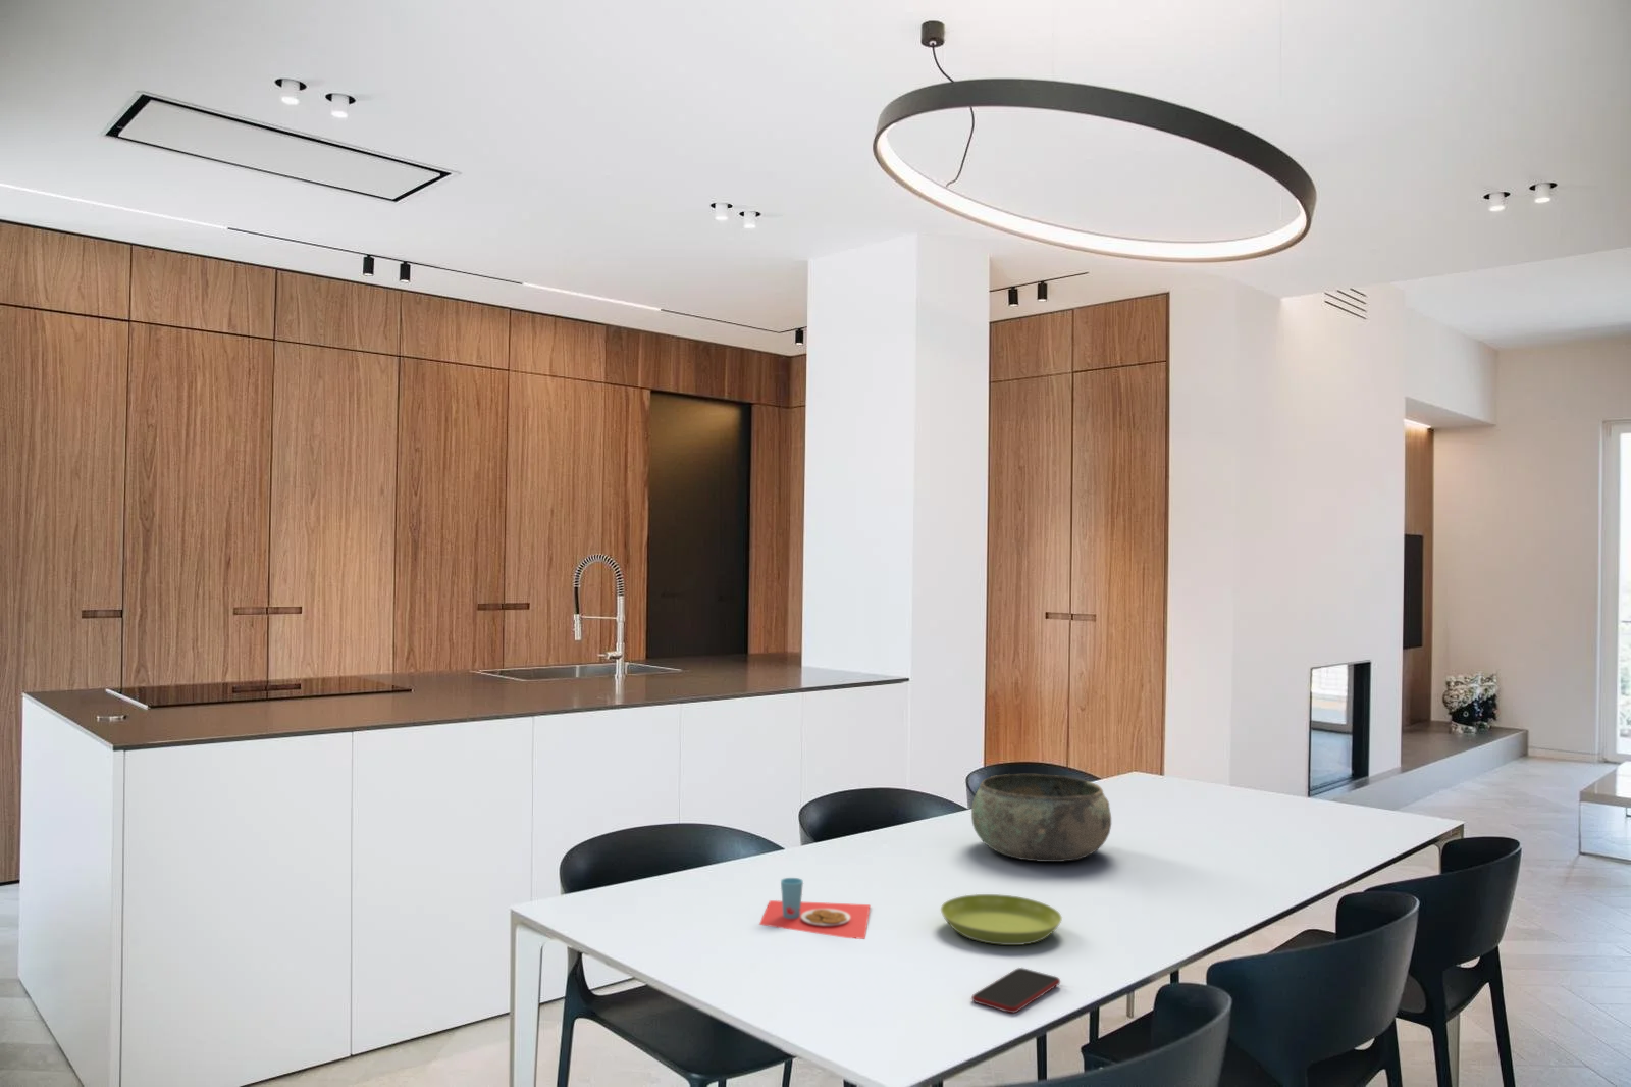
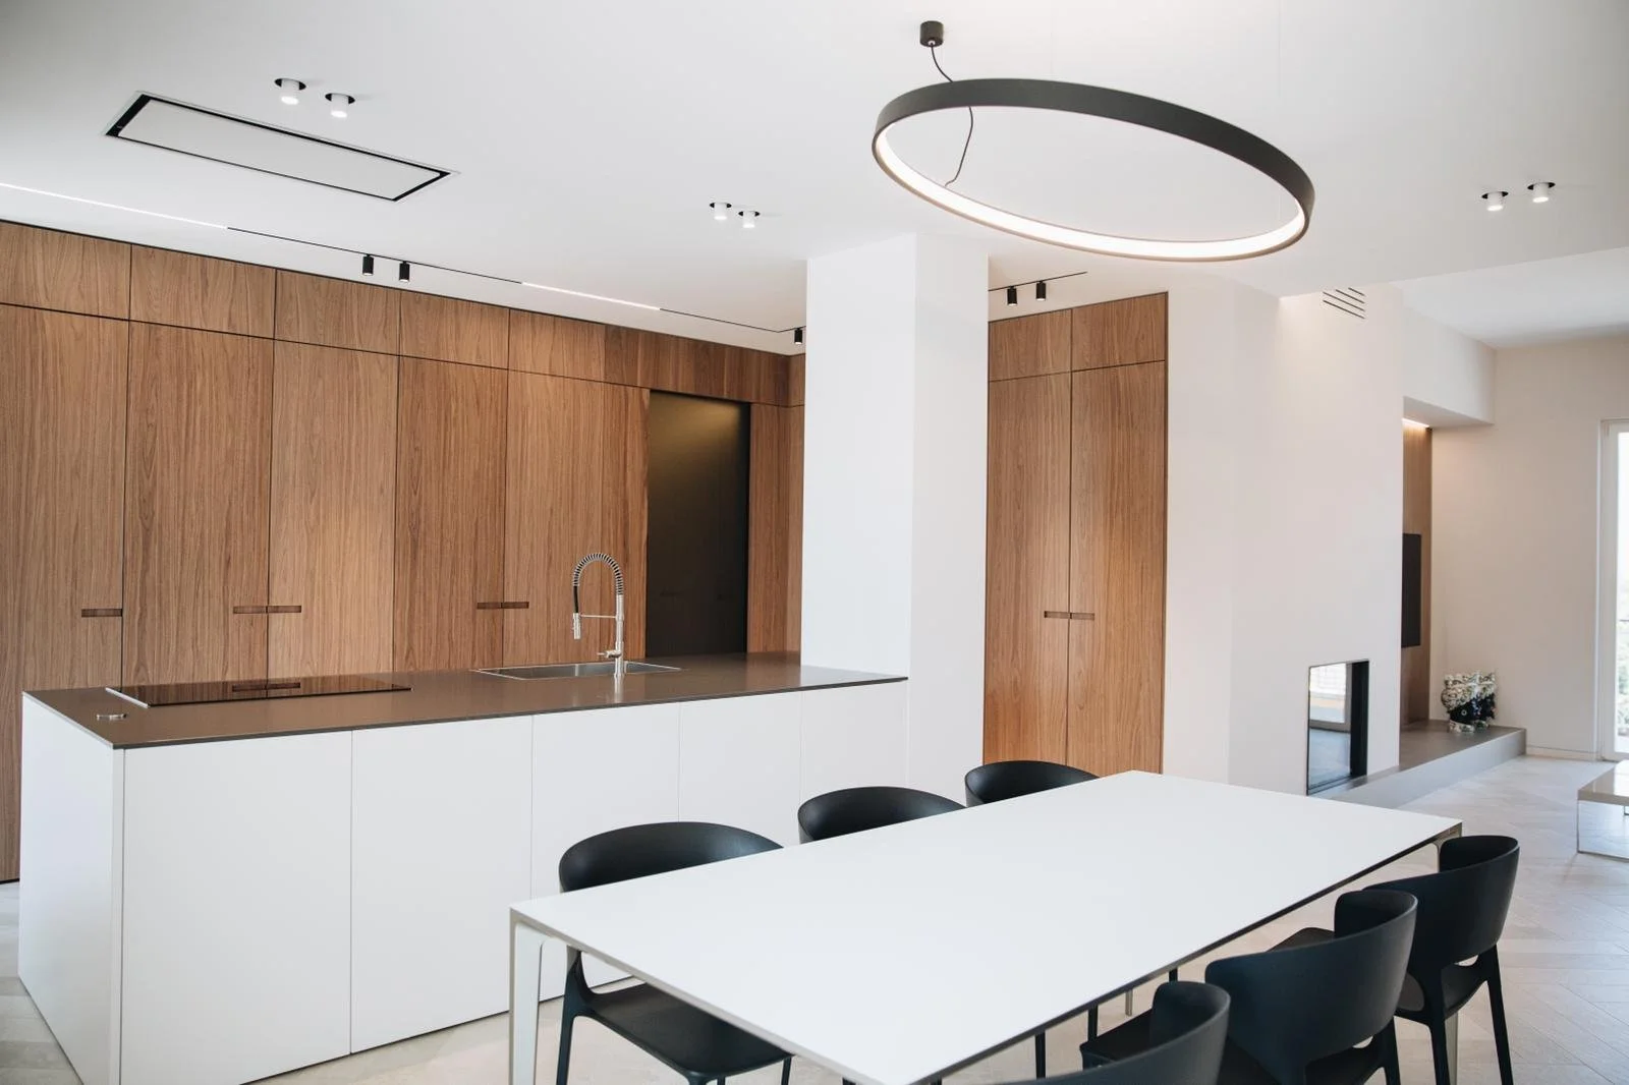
- smartphone (1016, 989)
- placemat (815, 903)
- bowl (1039, 818)
- saucer (1000, 921)
